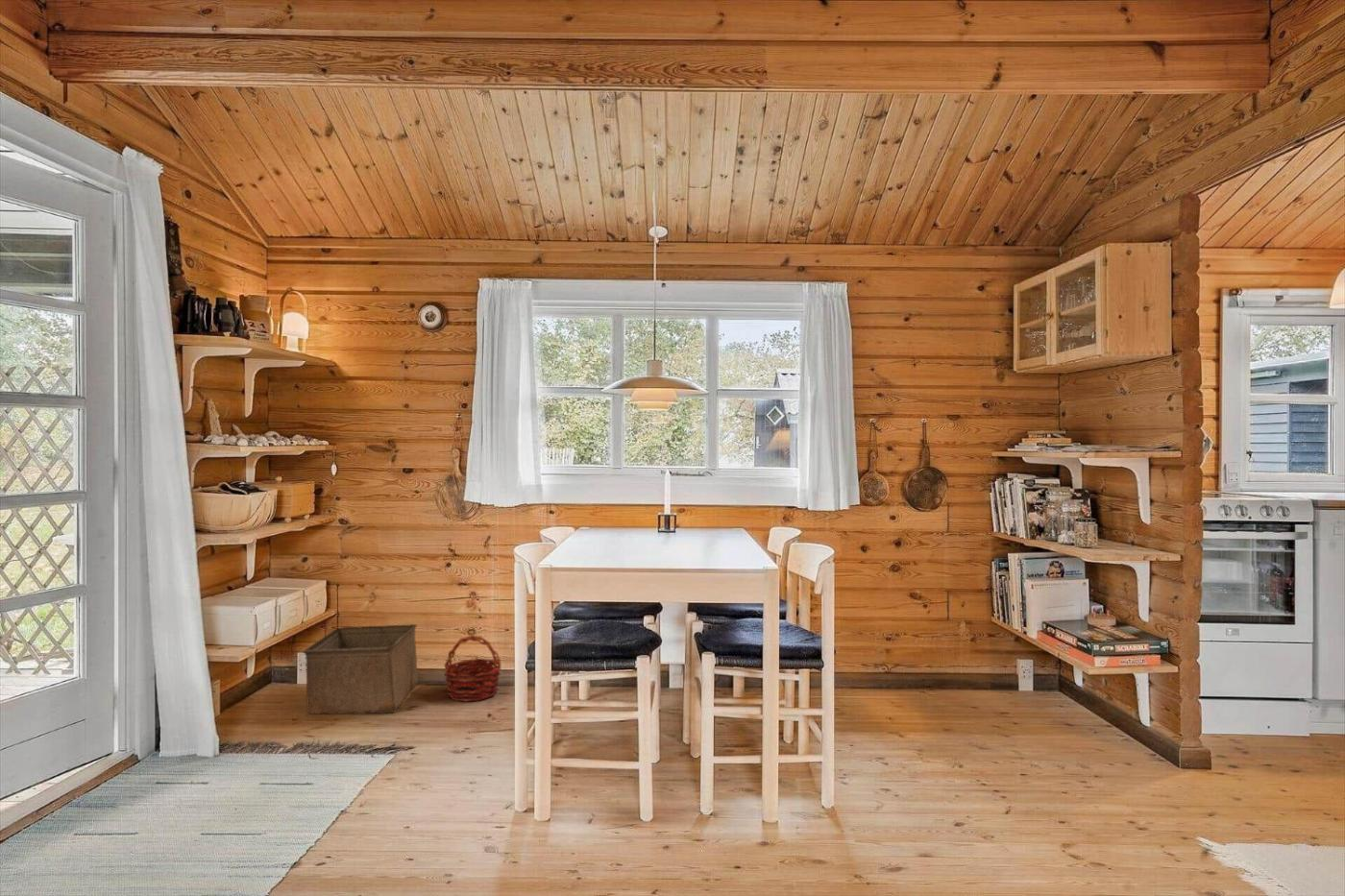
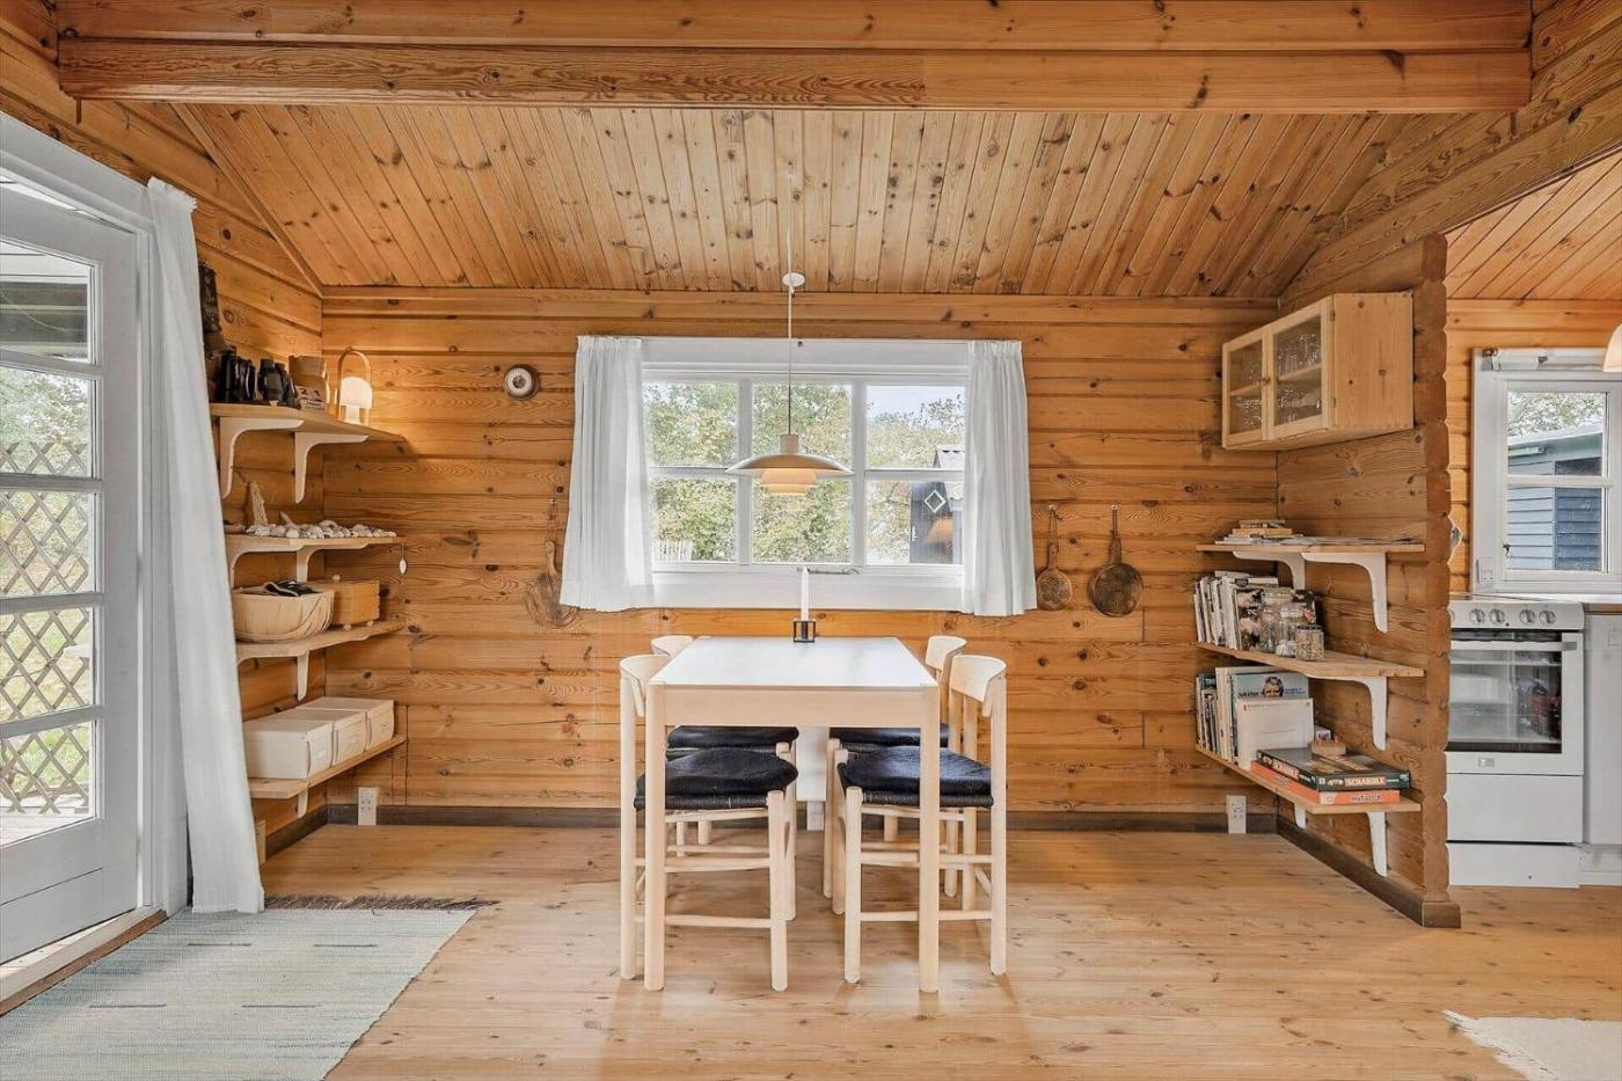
- storage bin (365, 667)
- basket (472, 664)
